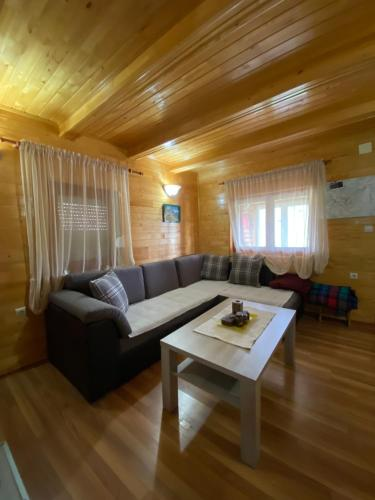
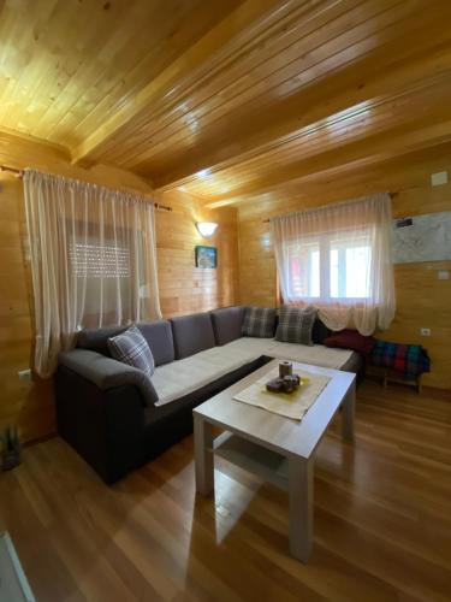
+ potted plant (11, 444)
